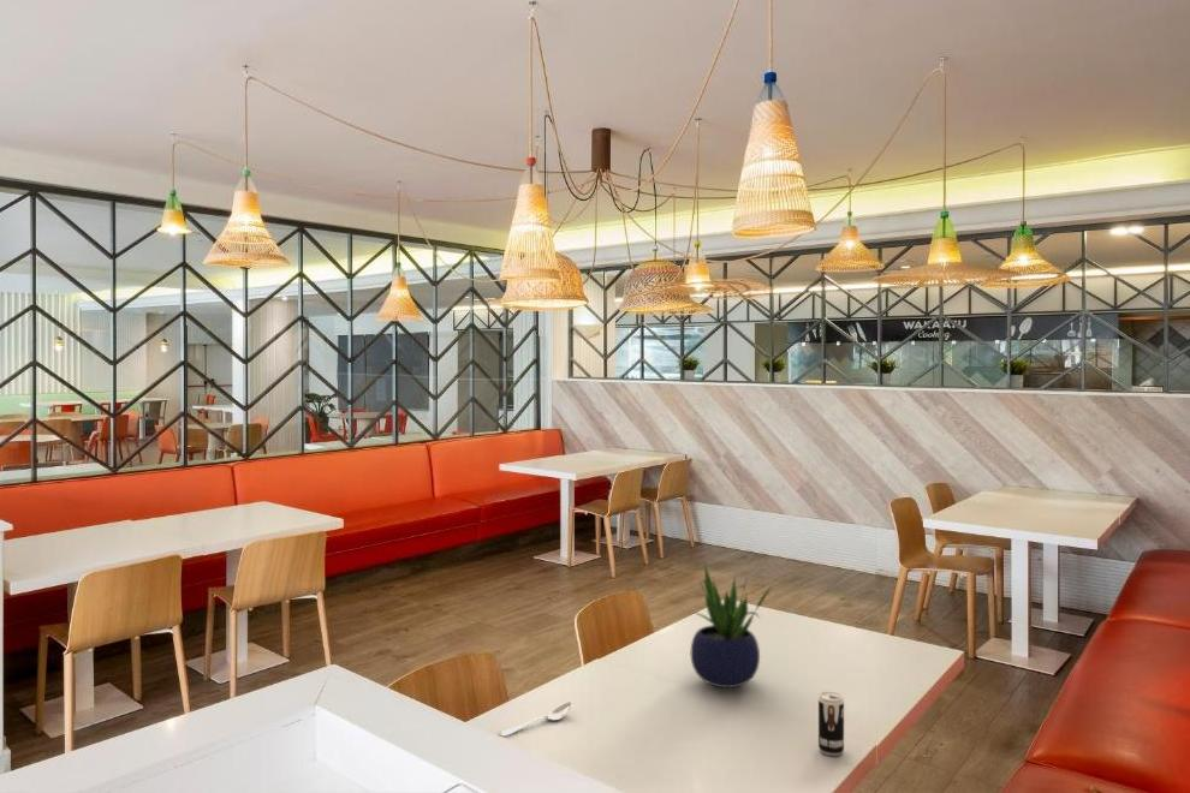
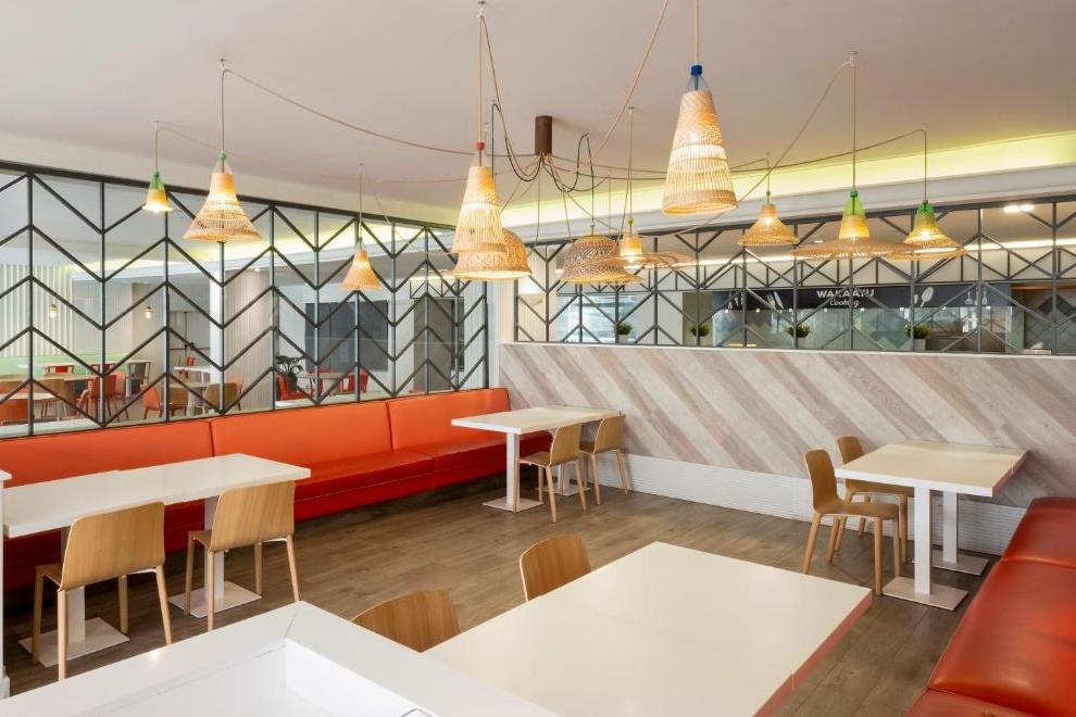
- spoon (536, 719)
- potted plant (730, 625)
- beverage can (831, 723)
